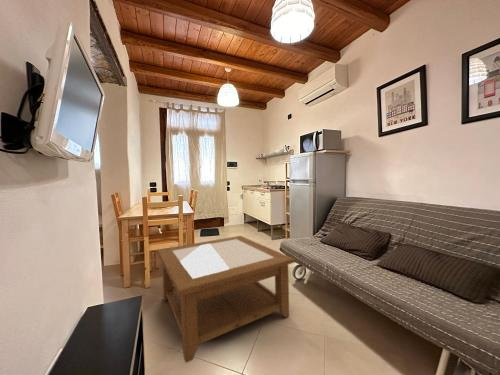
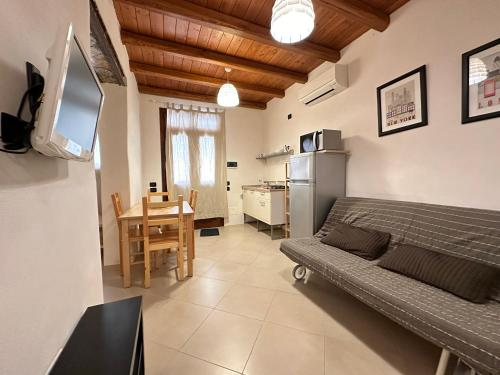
- coffee table (220, 280)
